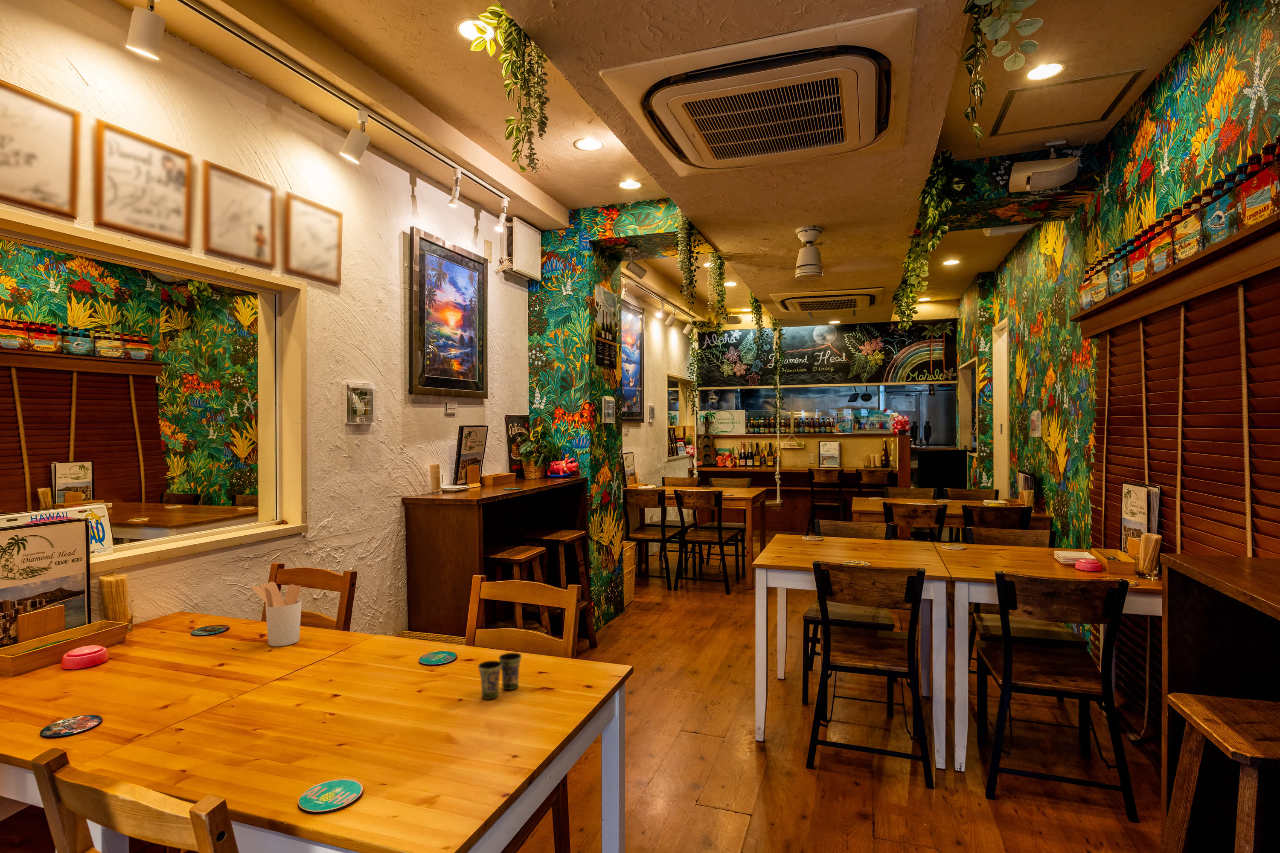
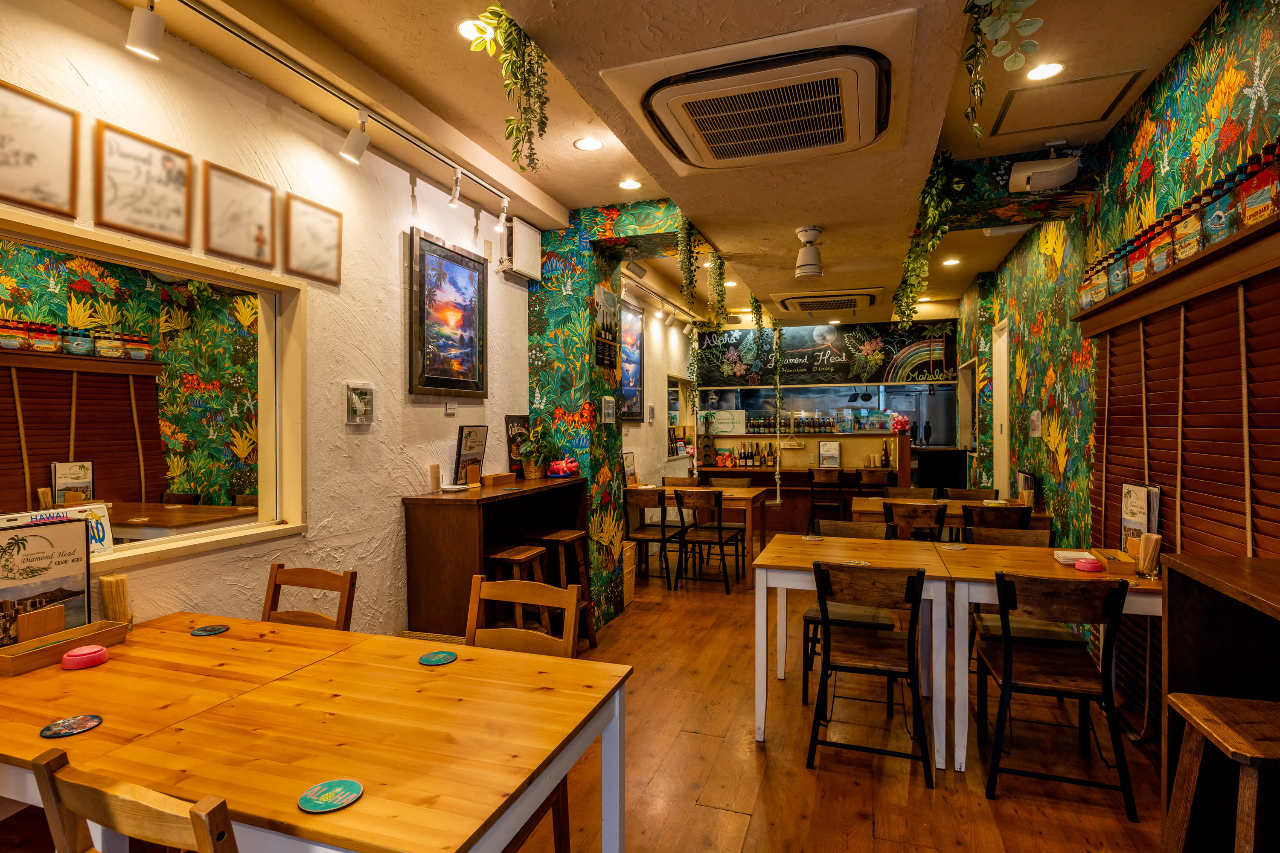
- utensil holder (277, 611)
- cup (499, 675)
